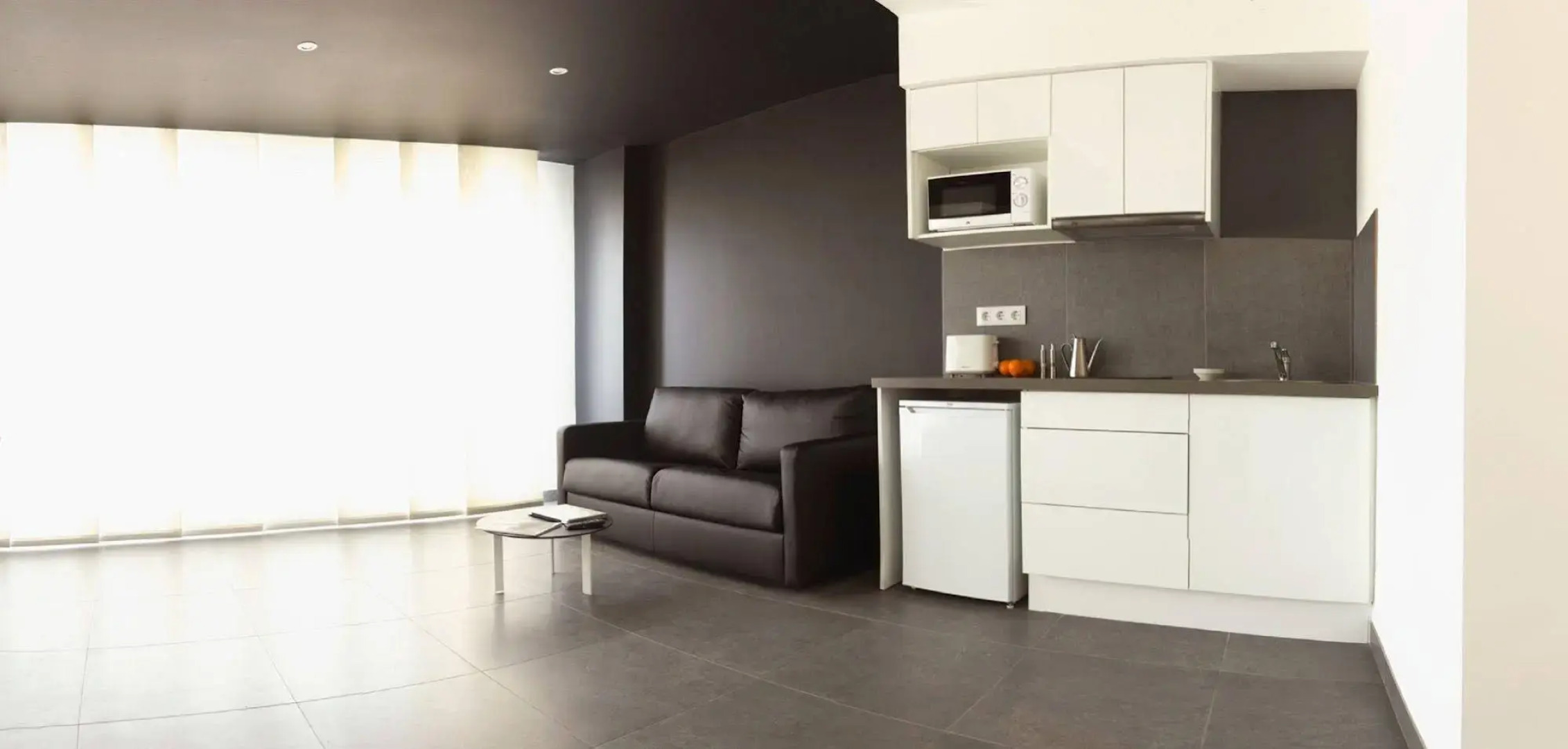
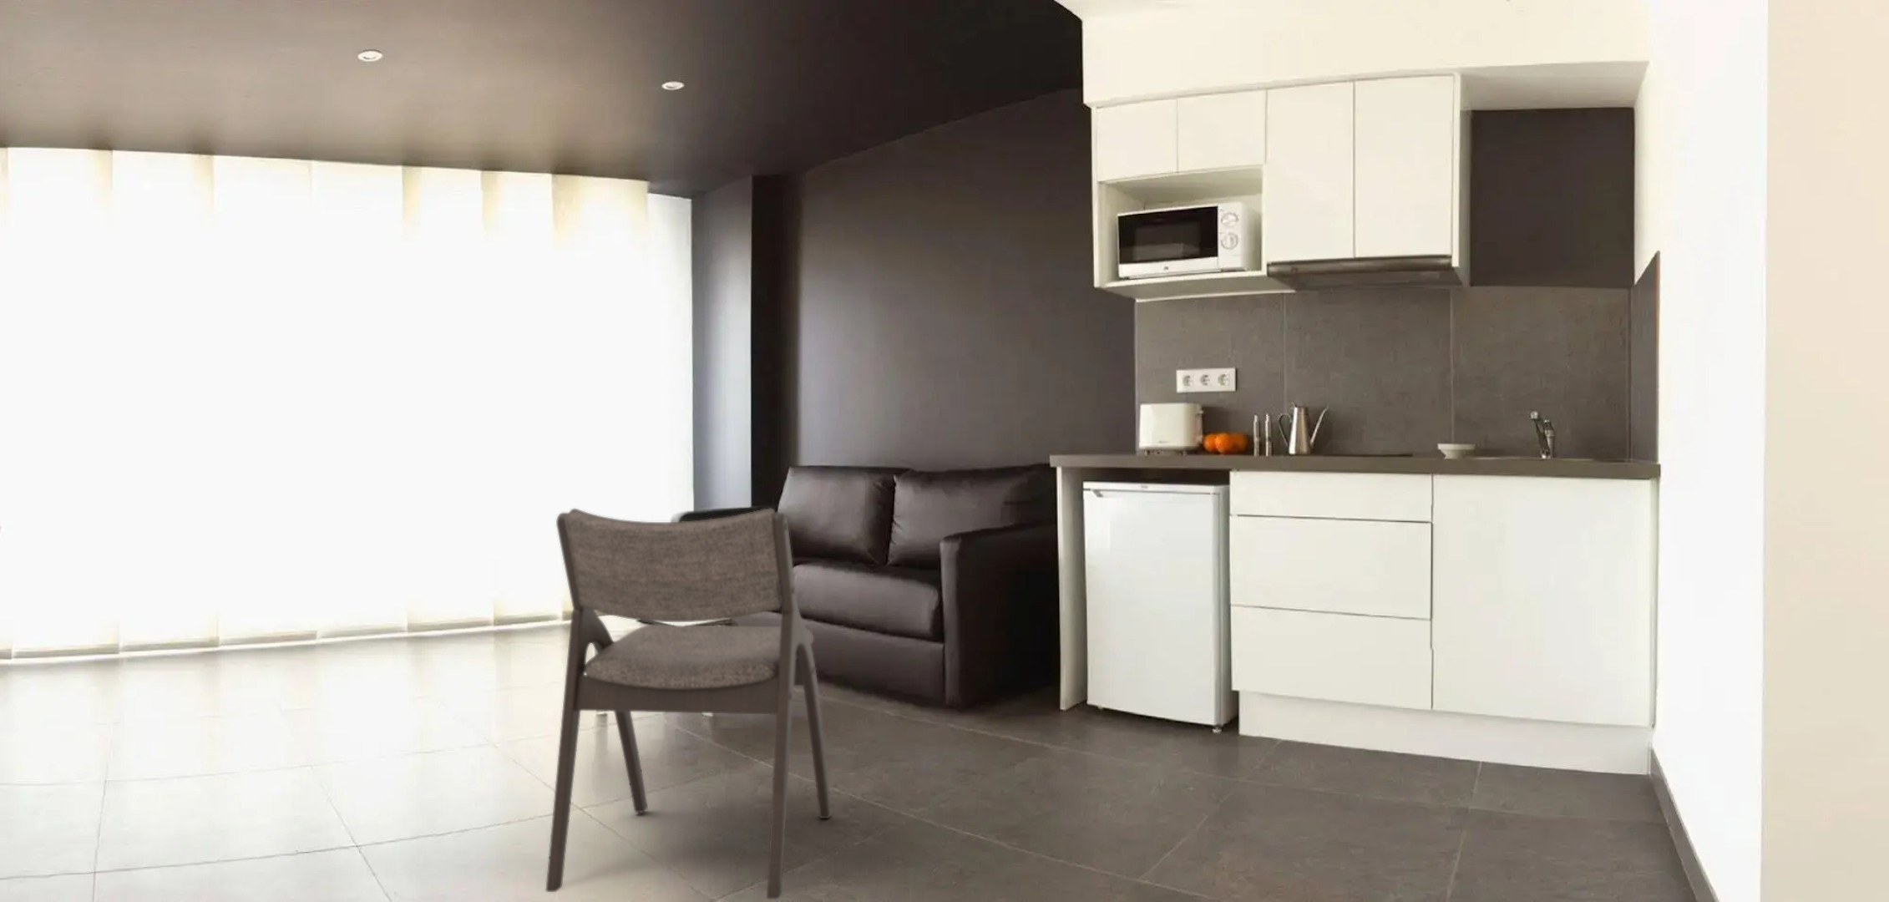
+ chair (699, 676)
